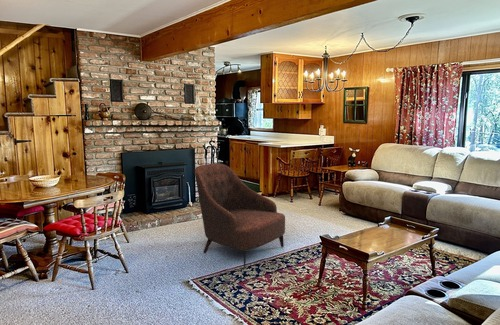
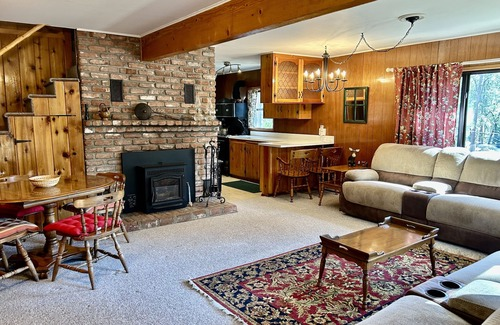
- armchair (237, 208)
